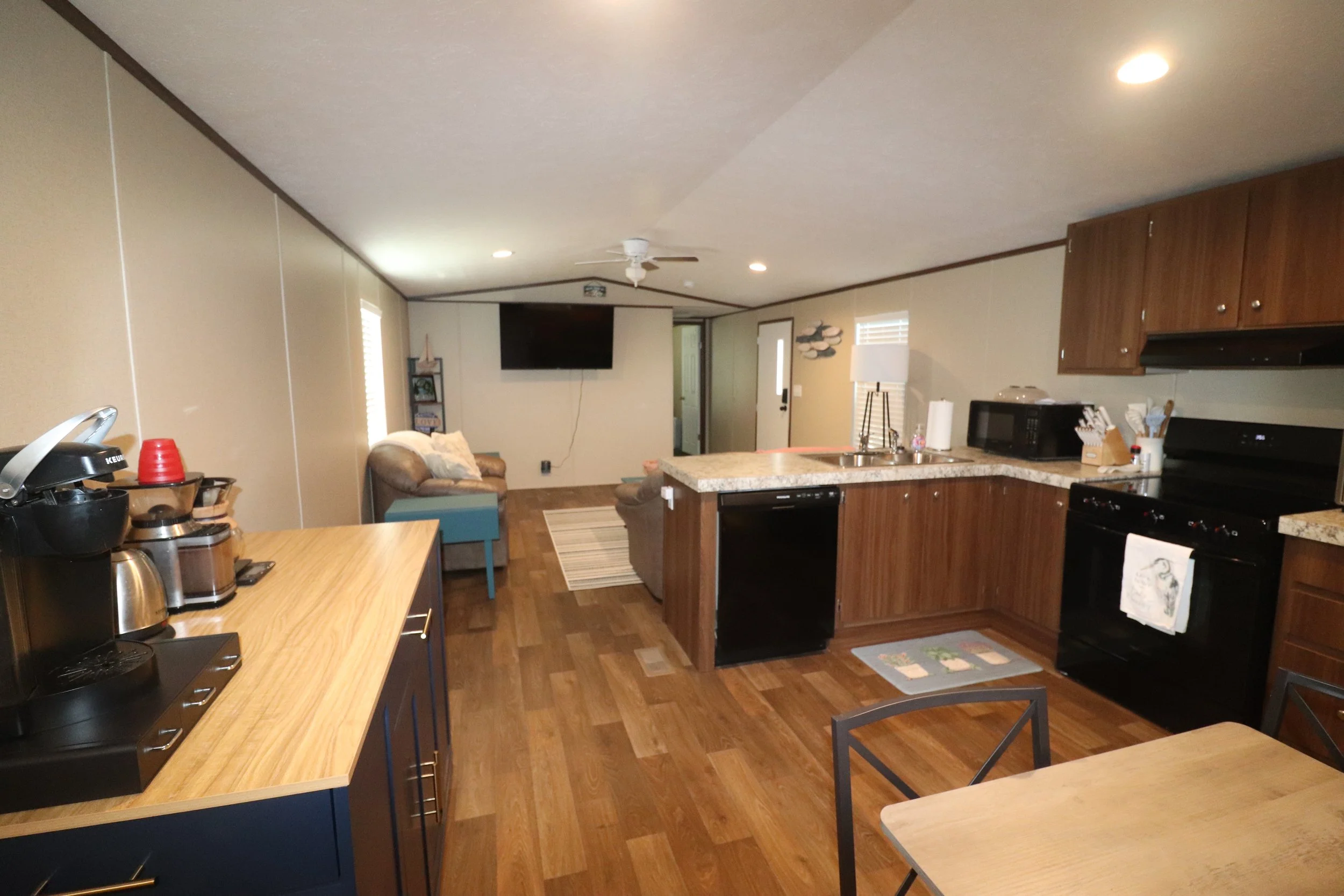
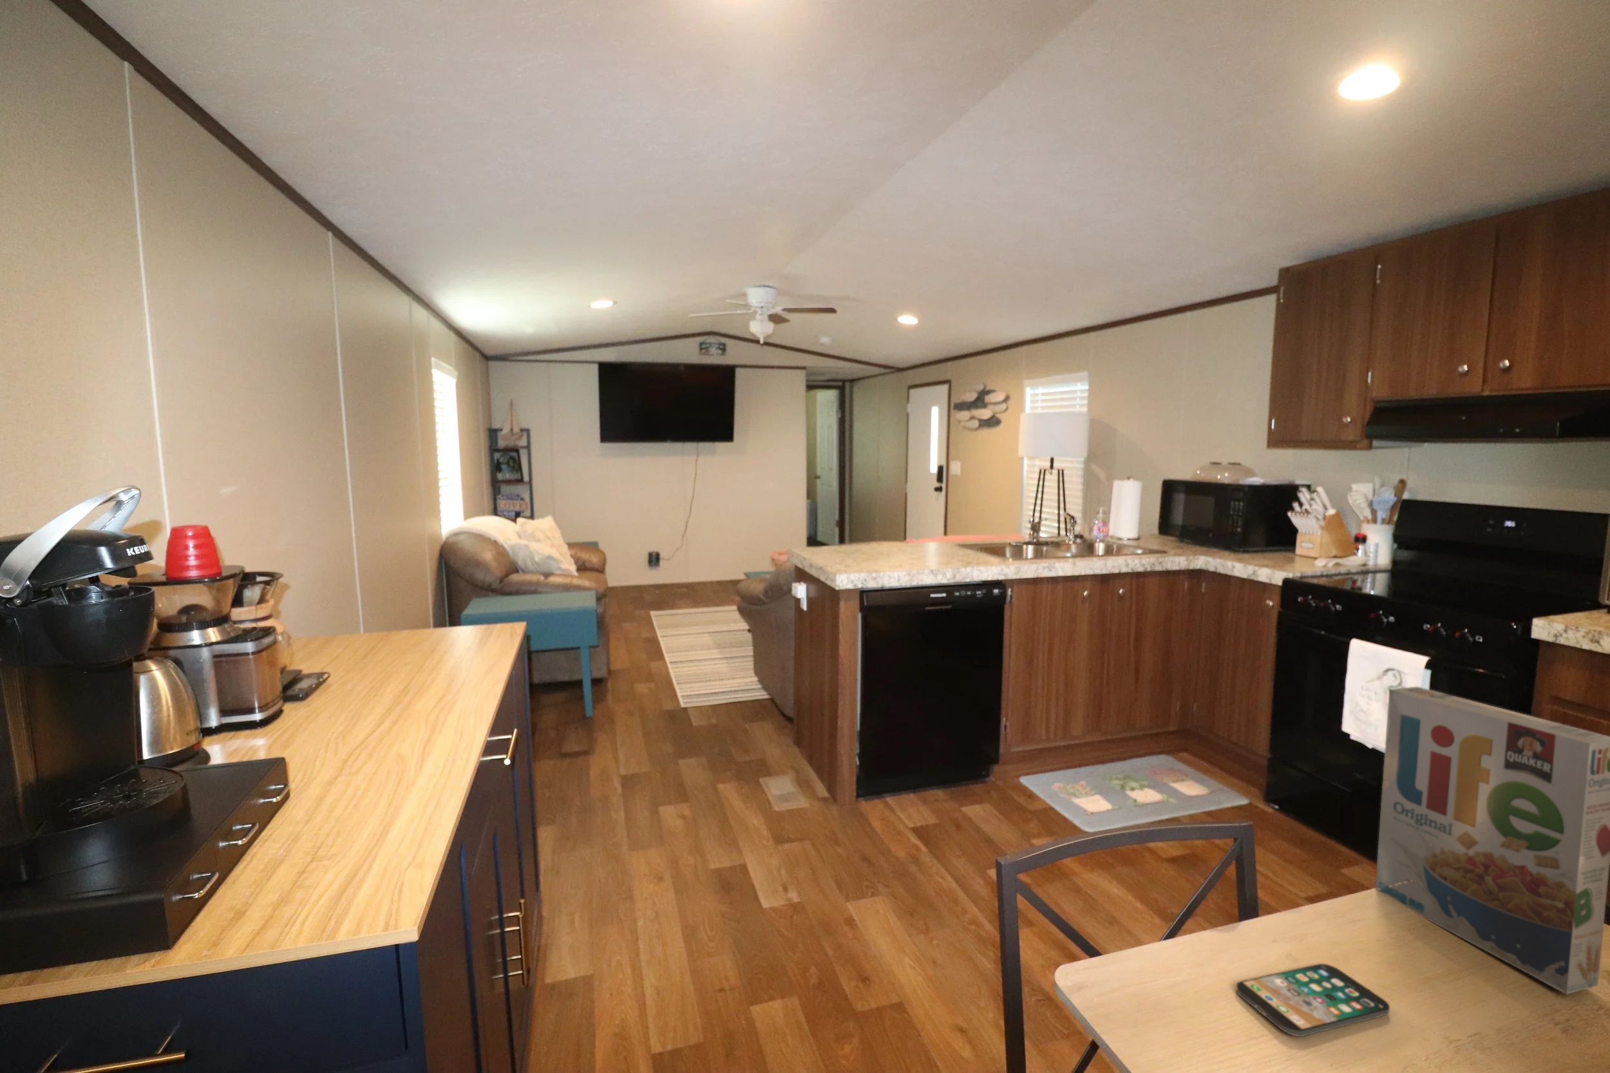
+ smartphone (1312, 998)
+ cereal box (1484, 824)
